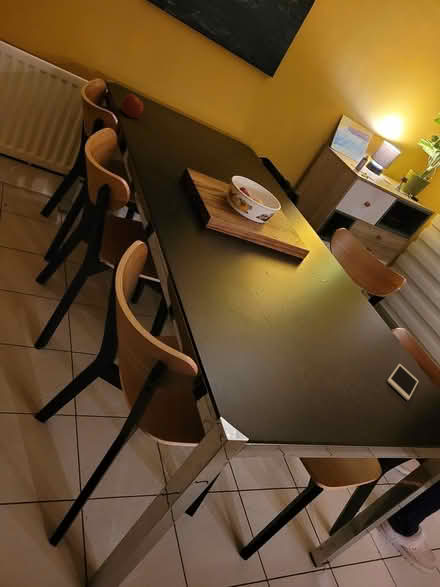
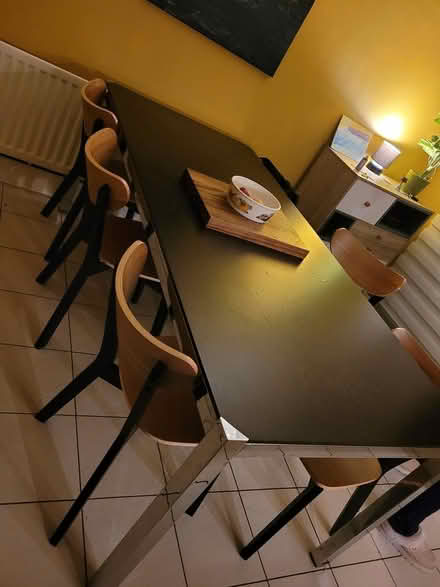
- apple (132, 105)
- cell phone (403, 380)
